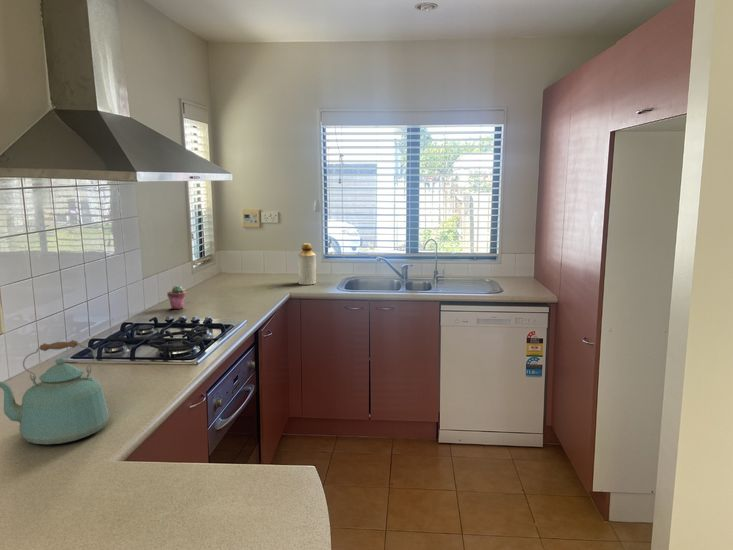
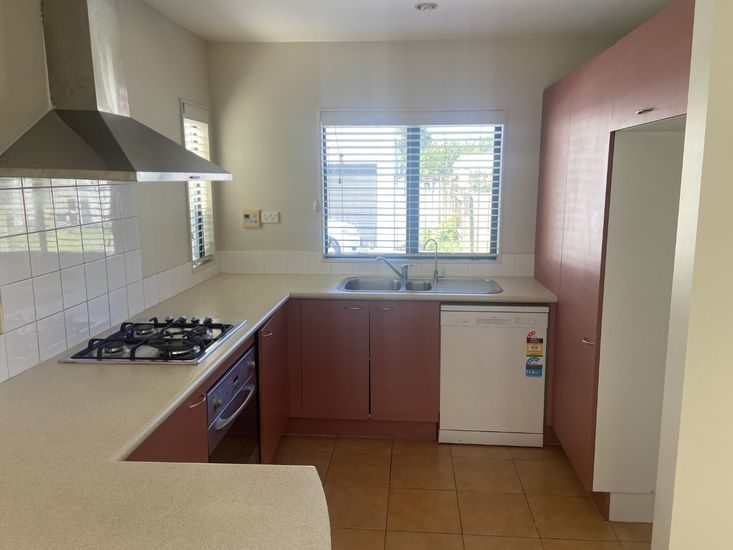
- potted succulent (176, 296)
- bottle (307, 263)
- kettle (53, 388)
